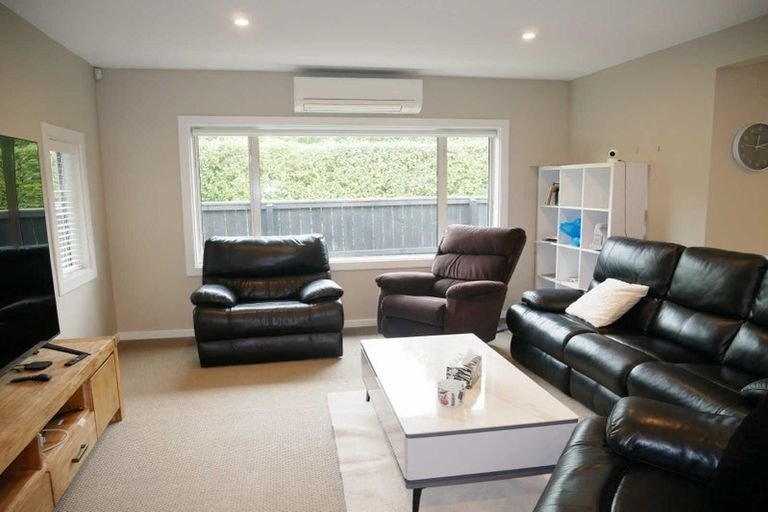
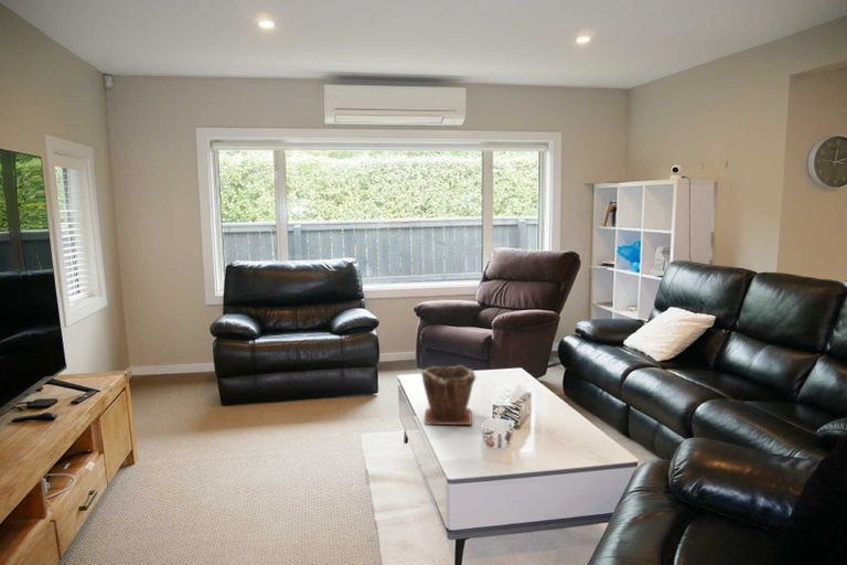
+ plant pot (448, 393)
